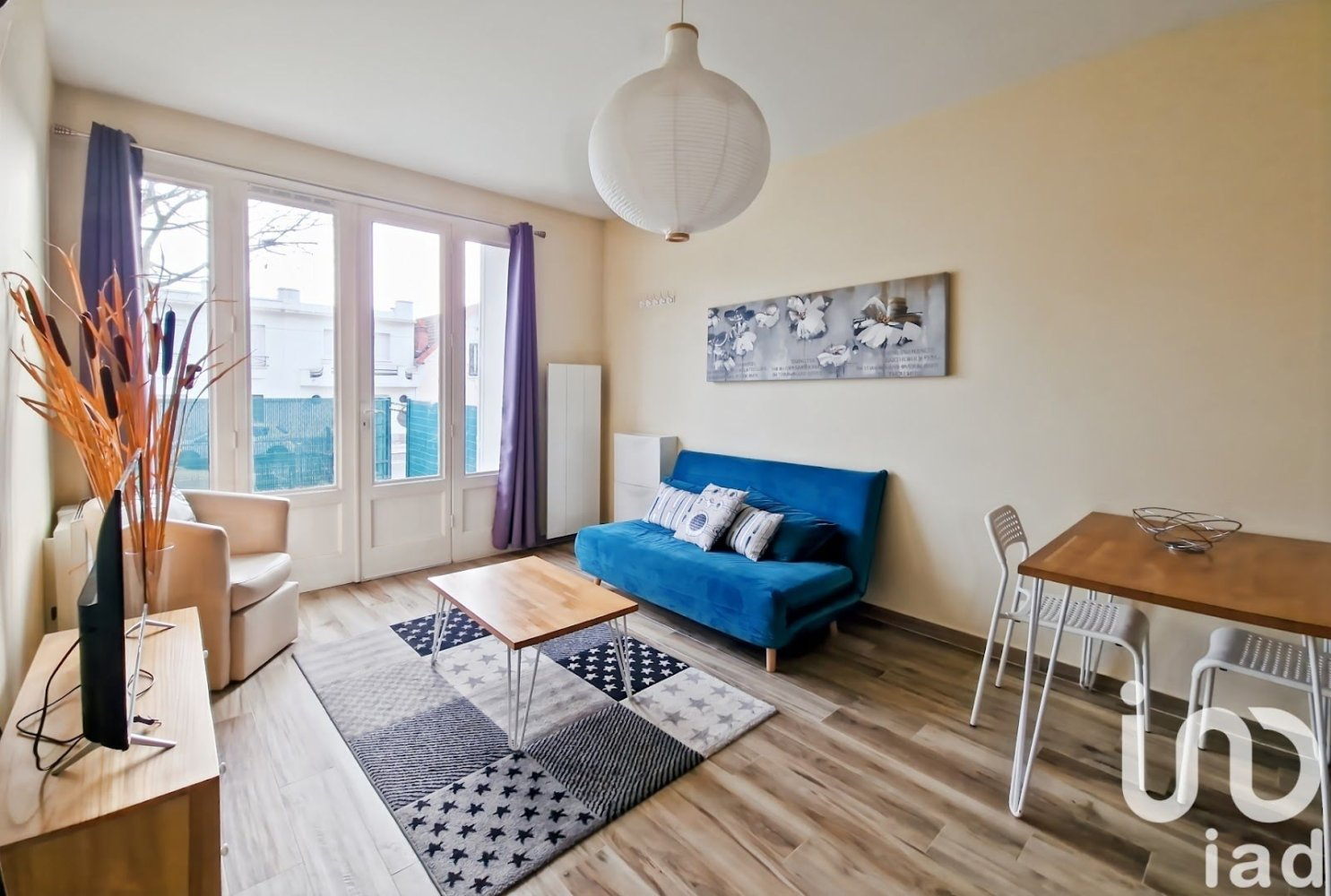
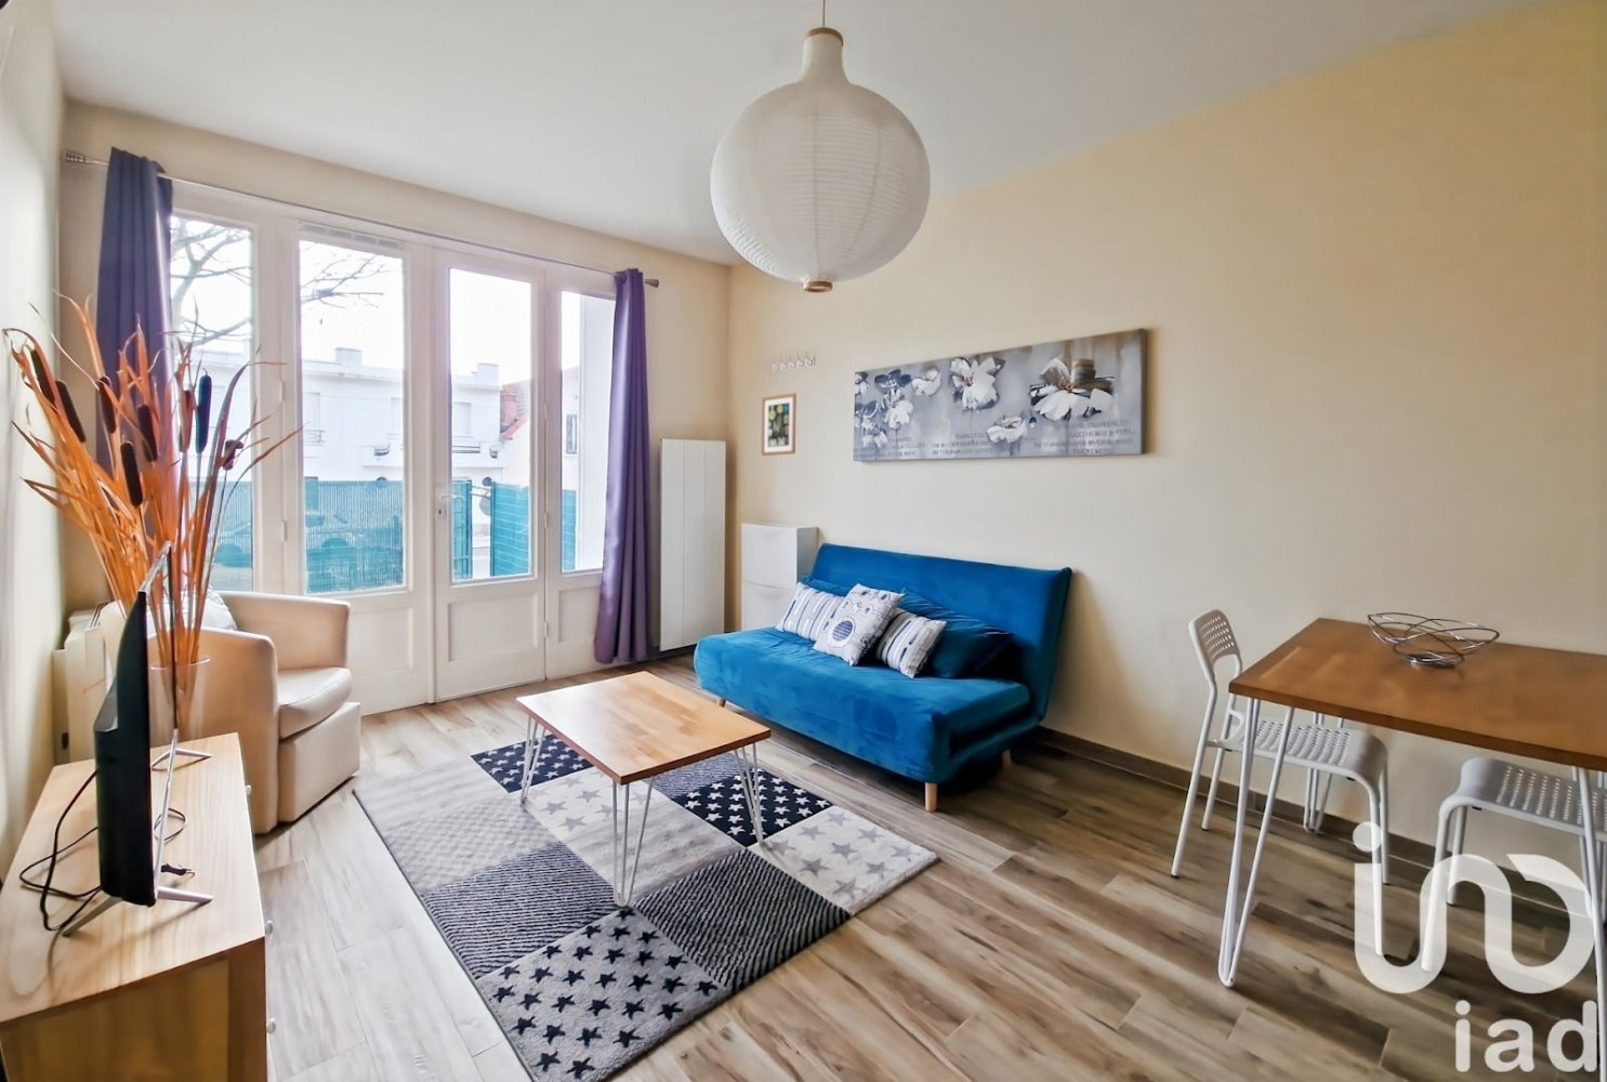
+ wall art (778, 424)
